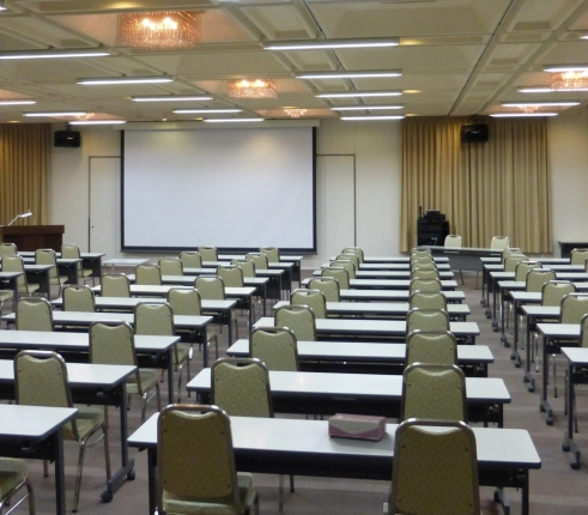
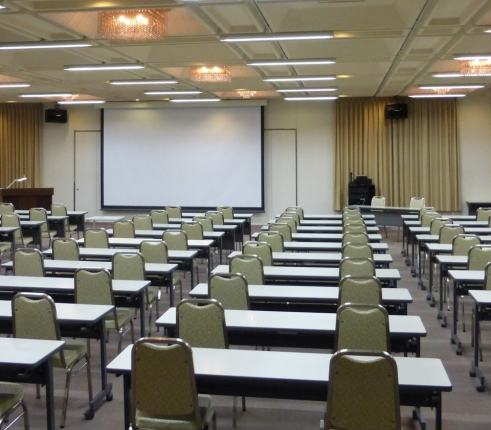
- tissue box (357, 425)
